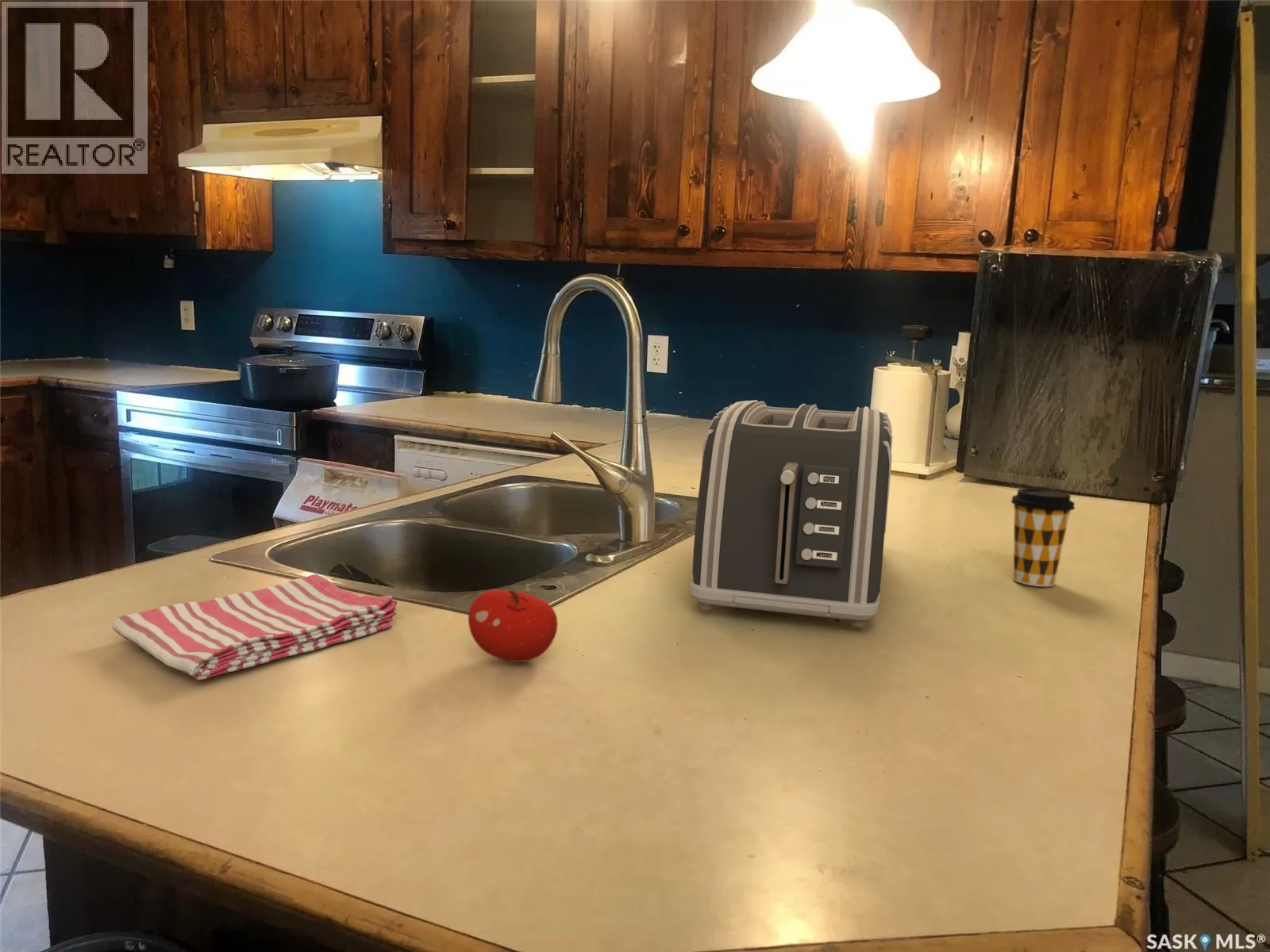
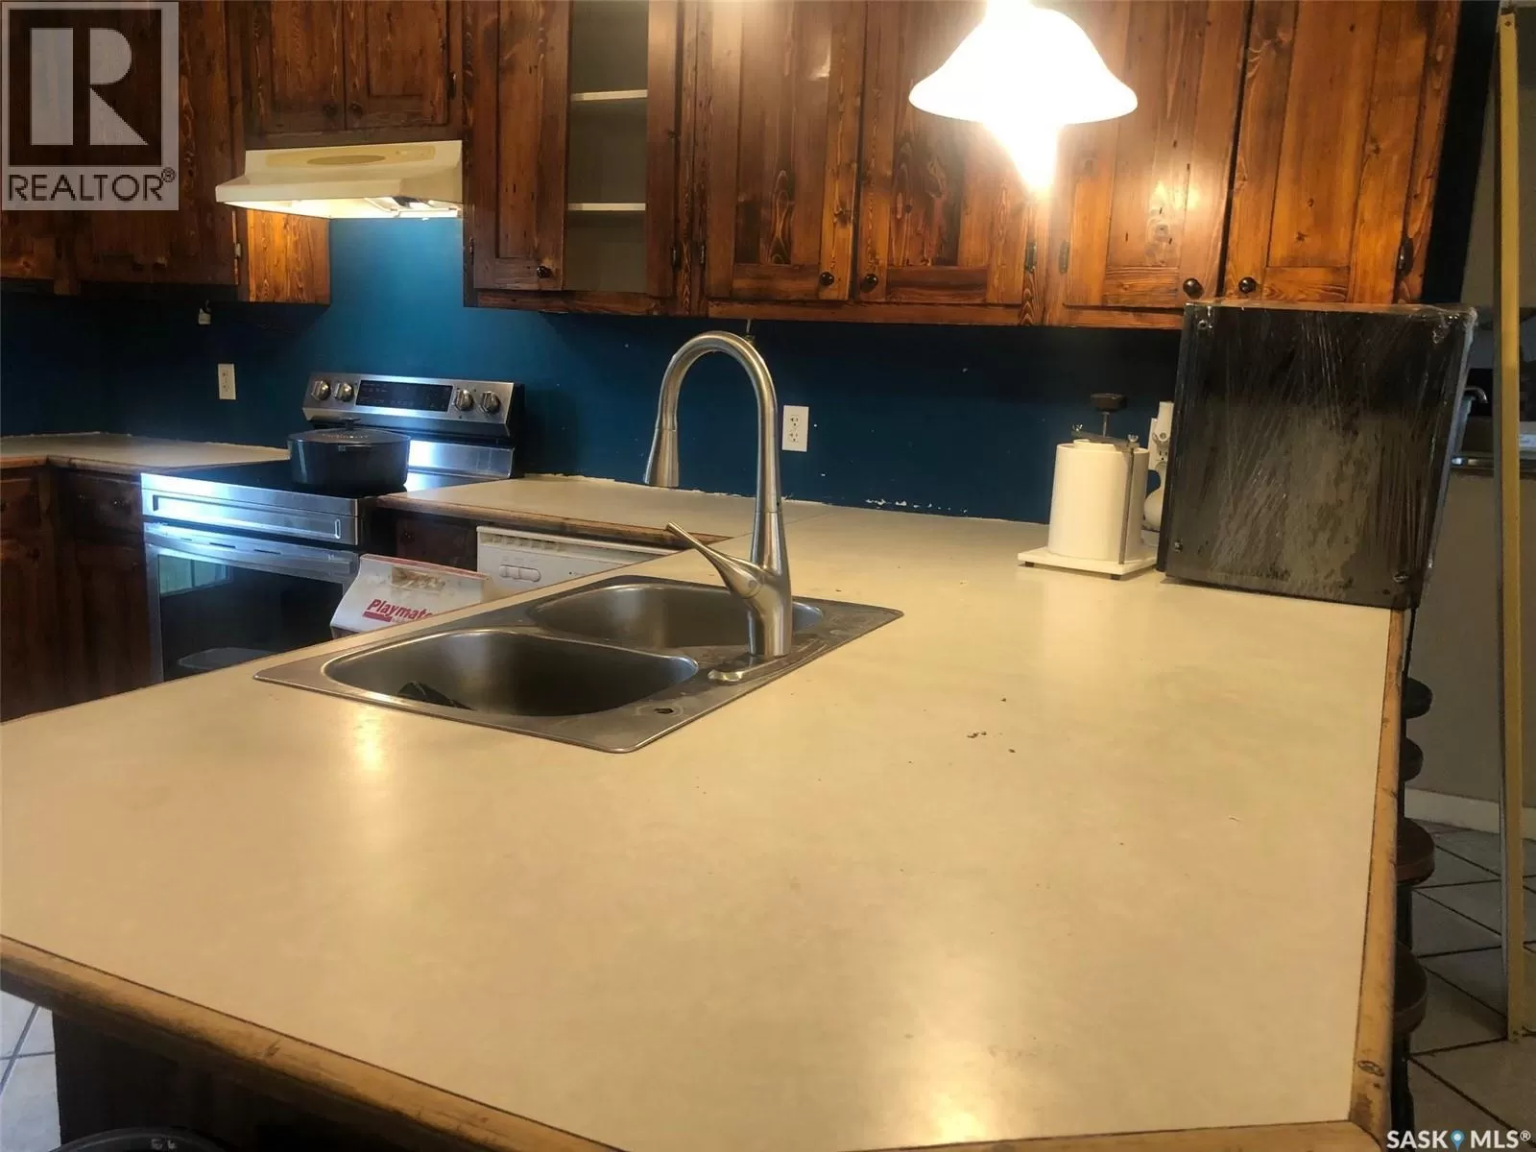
- fruit (514, 623)
- toaster (799, 493)
- coffee cup (1038, 537)
- dish towel (260, 616)
